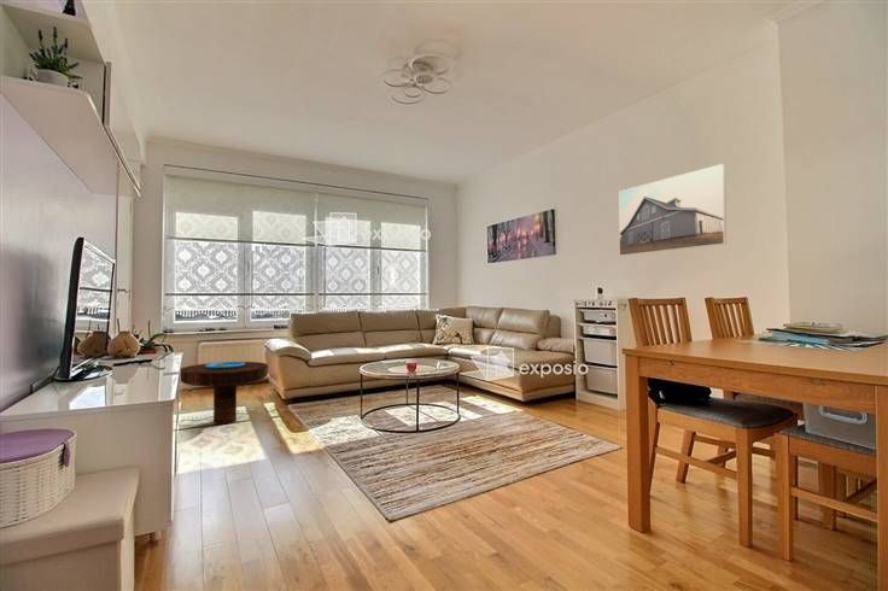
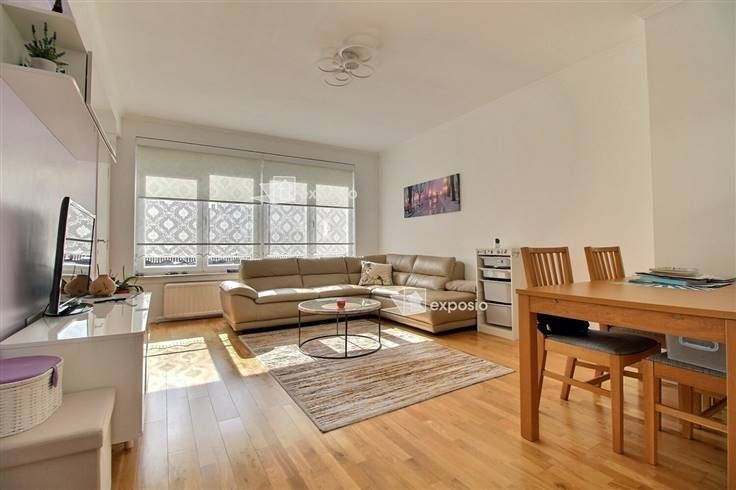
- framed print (666, 215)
- side table (224, 392)
